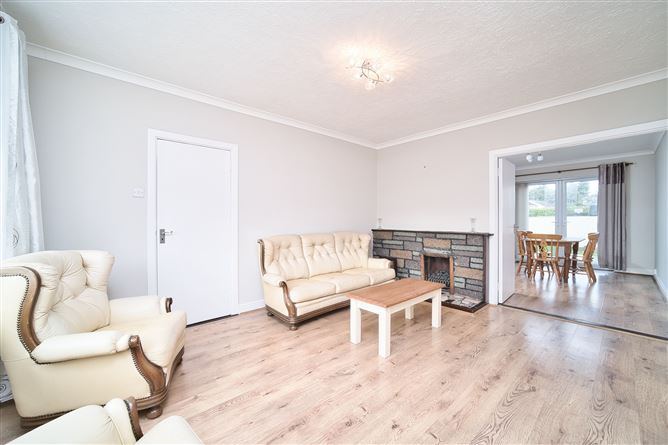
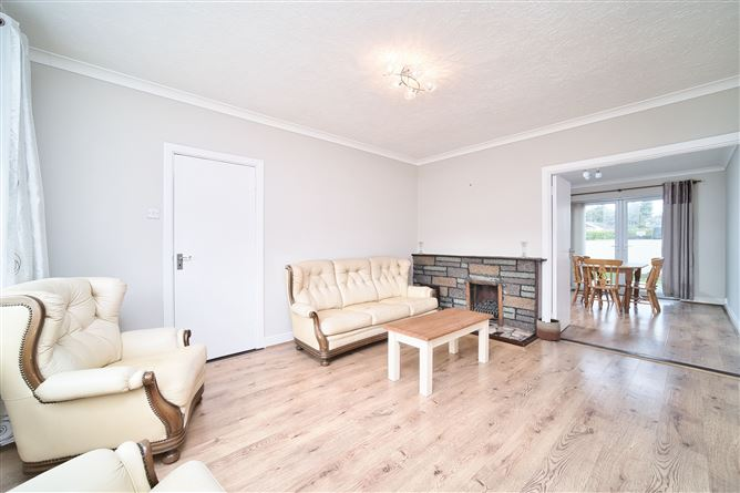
+ planter (548, 329)
